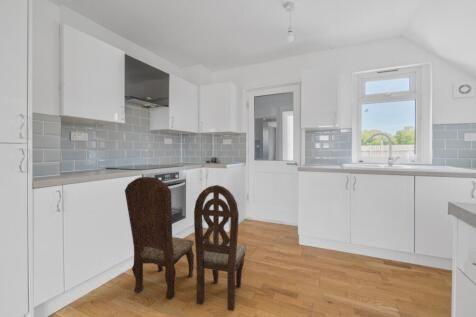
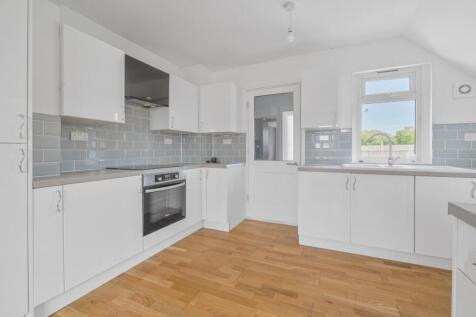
- dining chair (186, 239)
